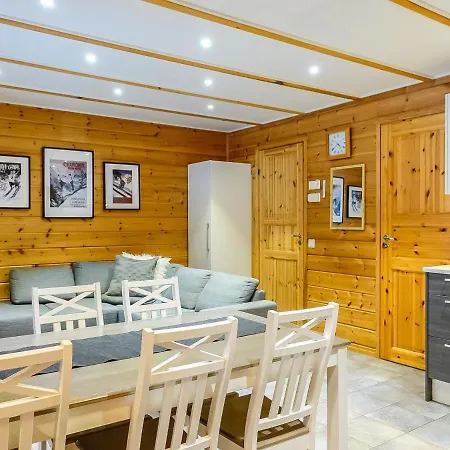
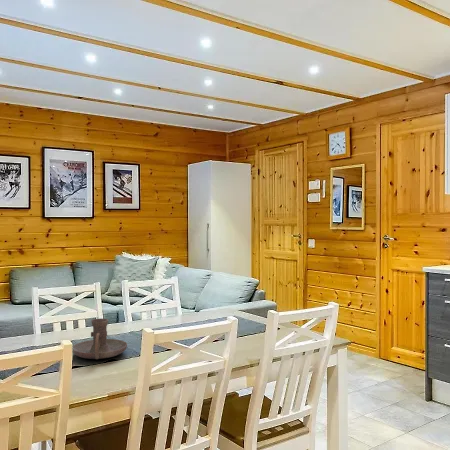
+ candle holder (99, 339)
